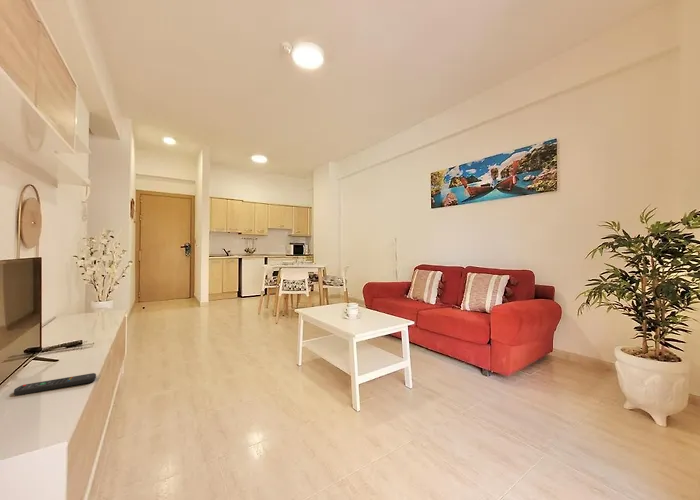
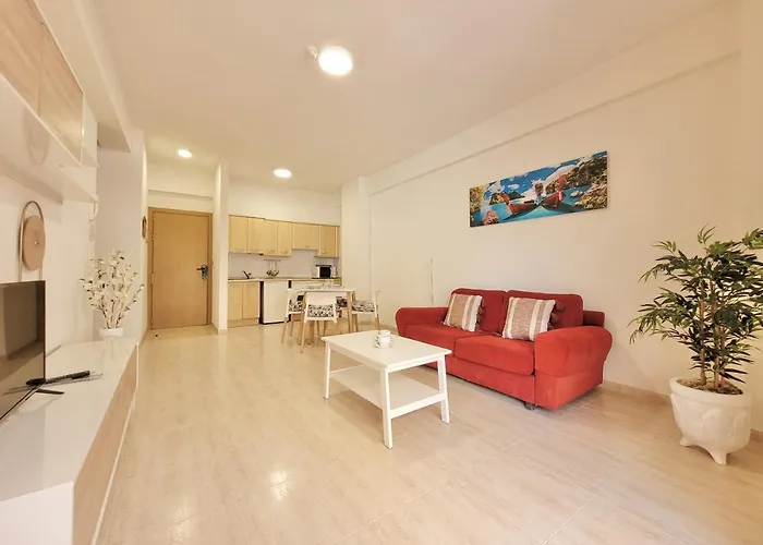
- remote control (57, 383)
